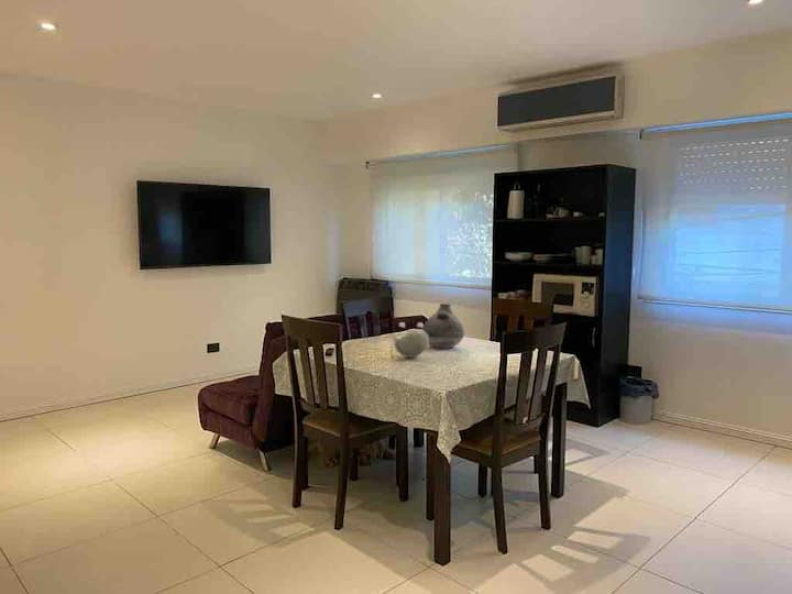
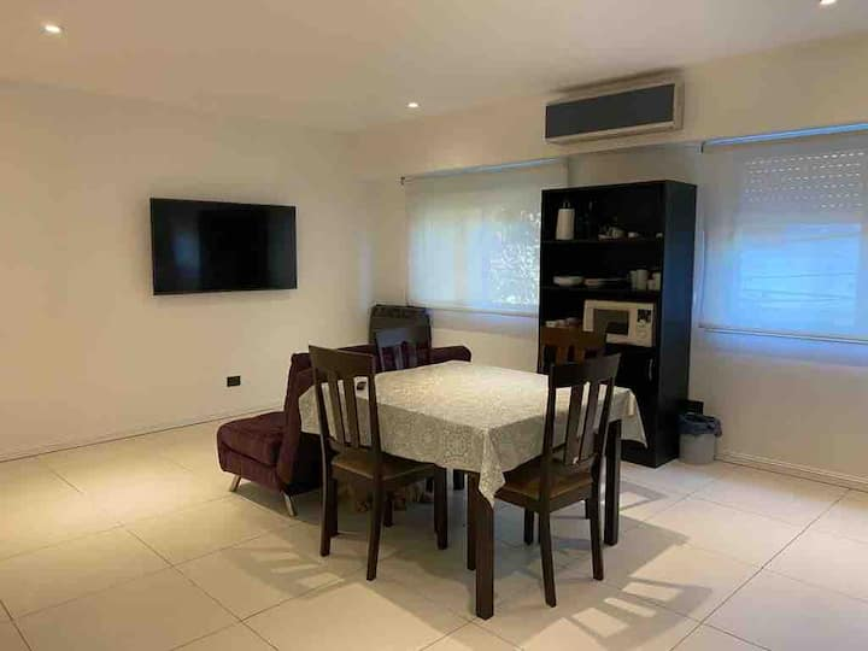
- vase (442, 324)
- bowl (410, 339)
